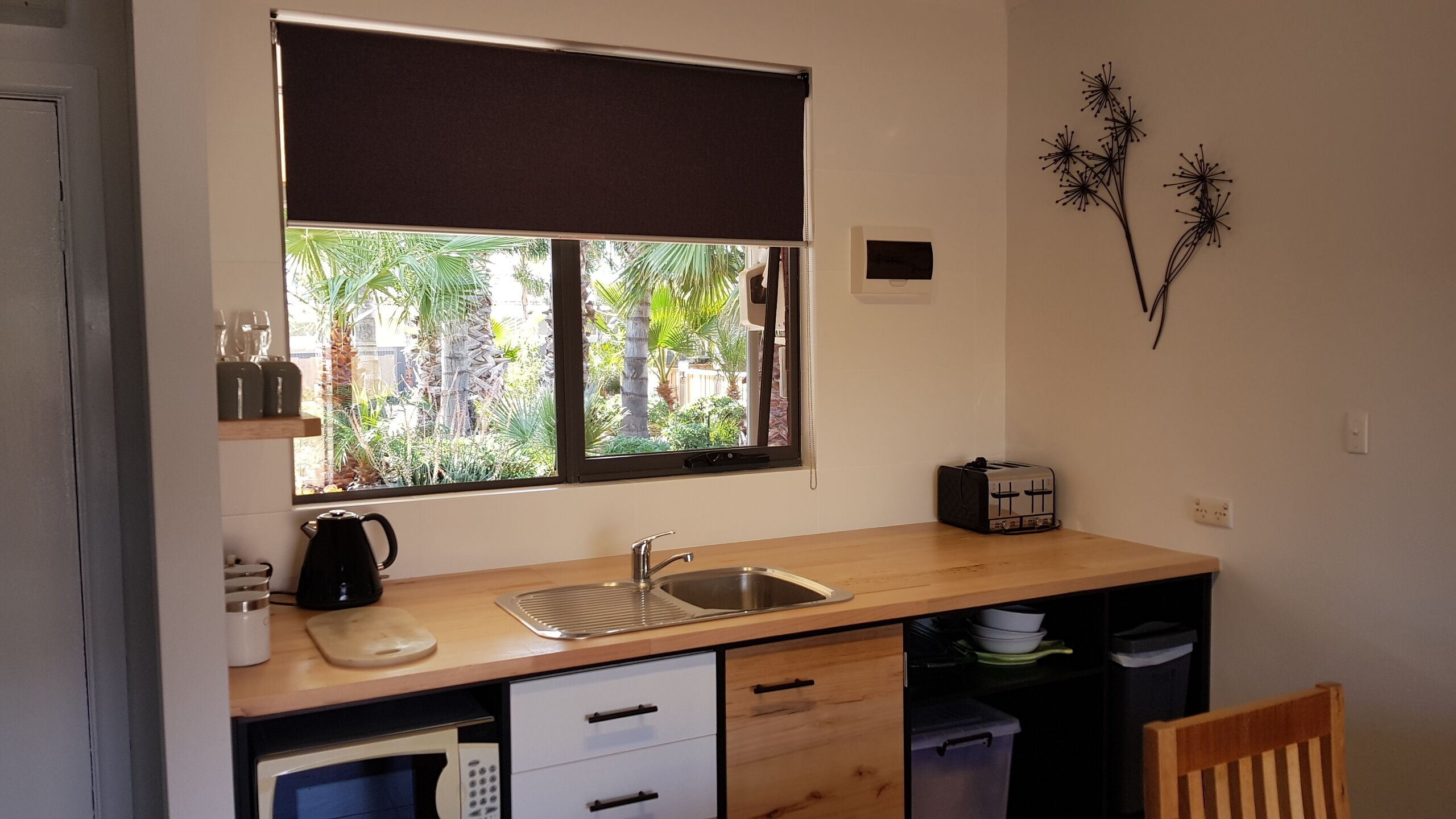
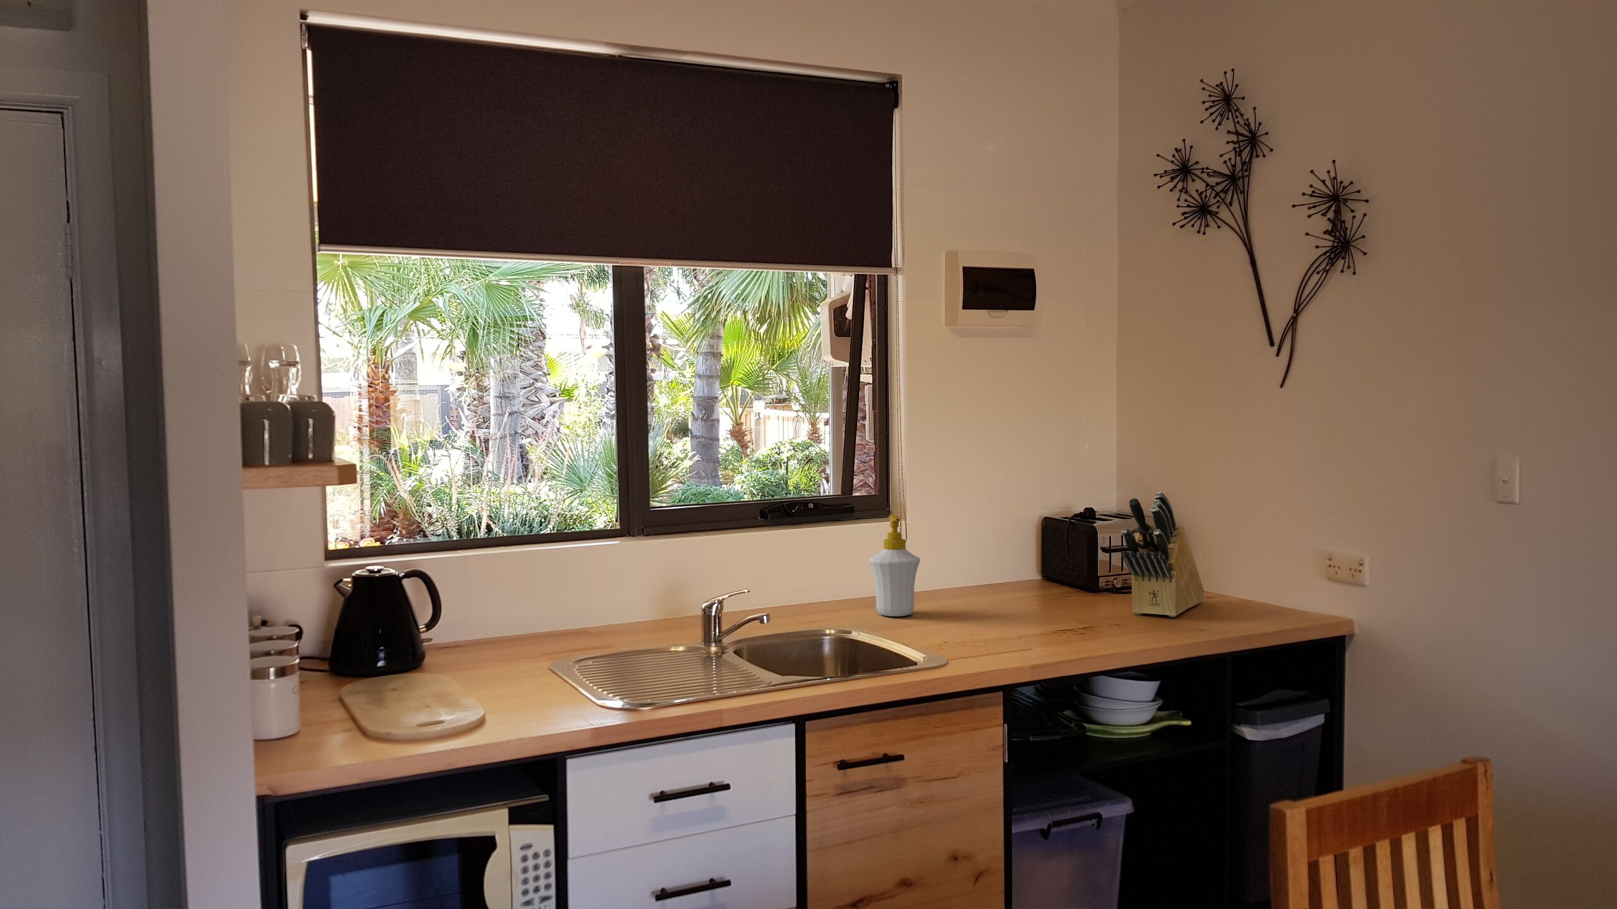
+ knife block (1163, 549)
+ soap bottle (894, 564)
